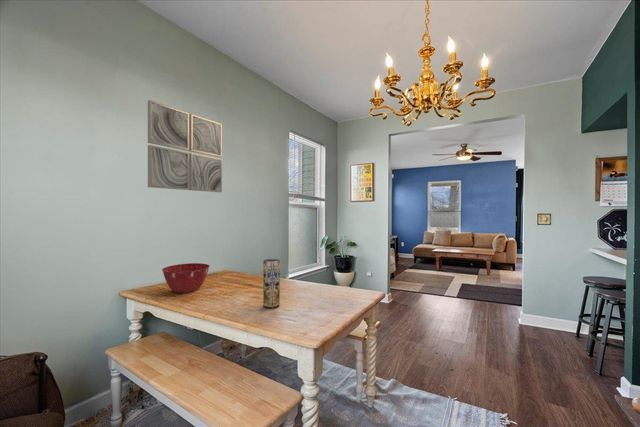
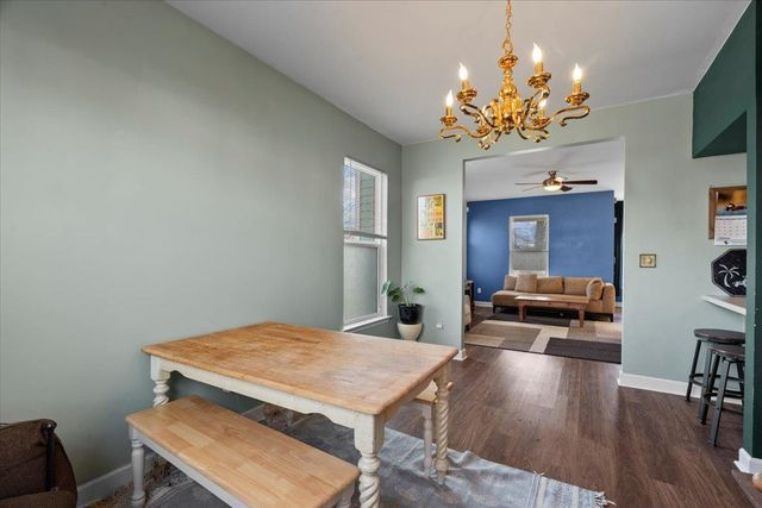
- wall art (190, 151)
- mixing bowl (186, 278)
- vase (271, 283)
